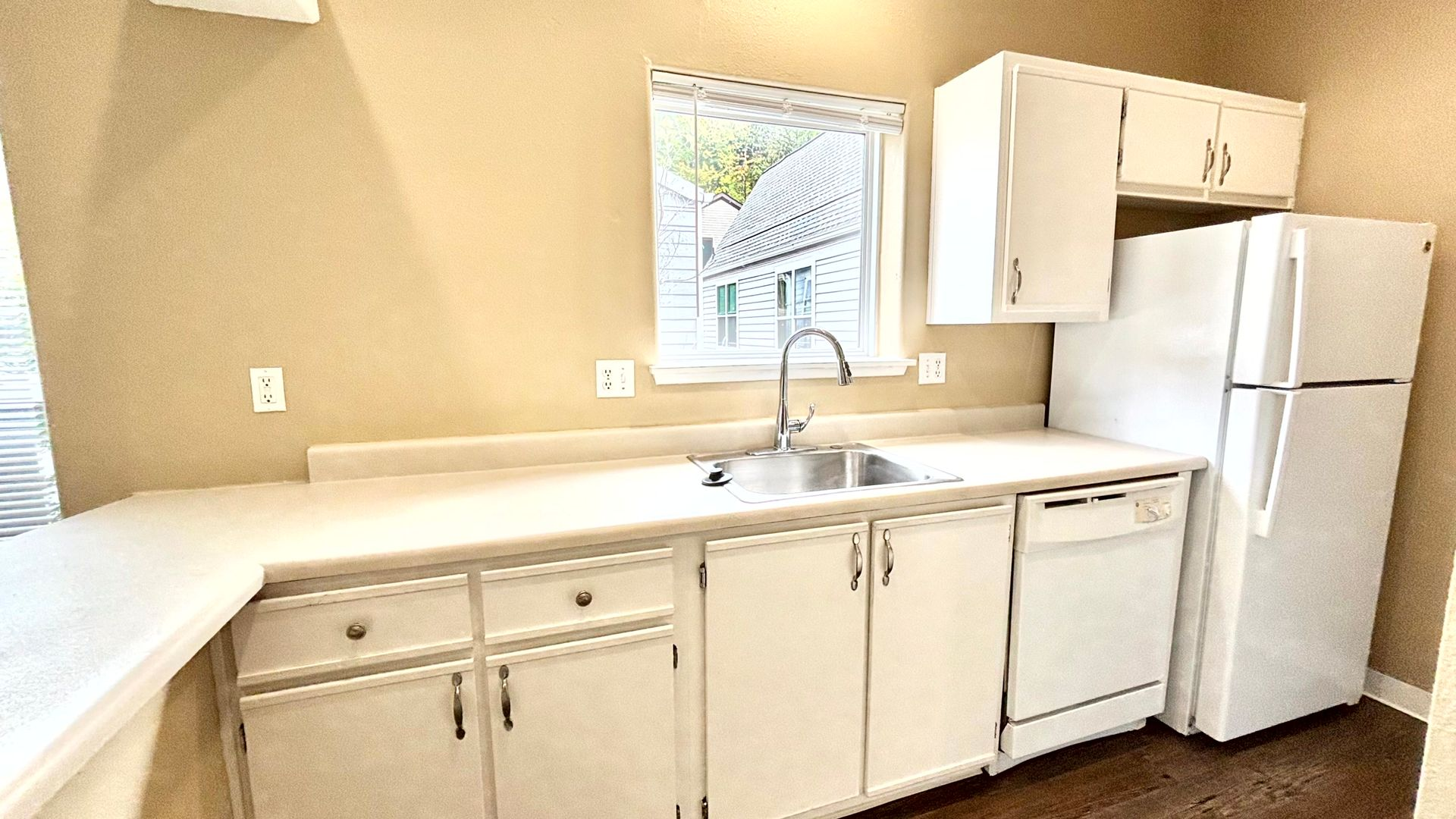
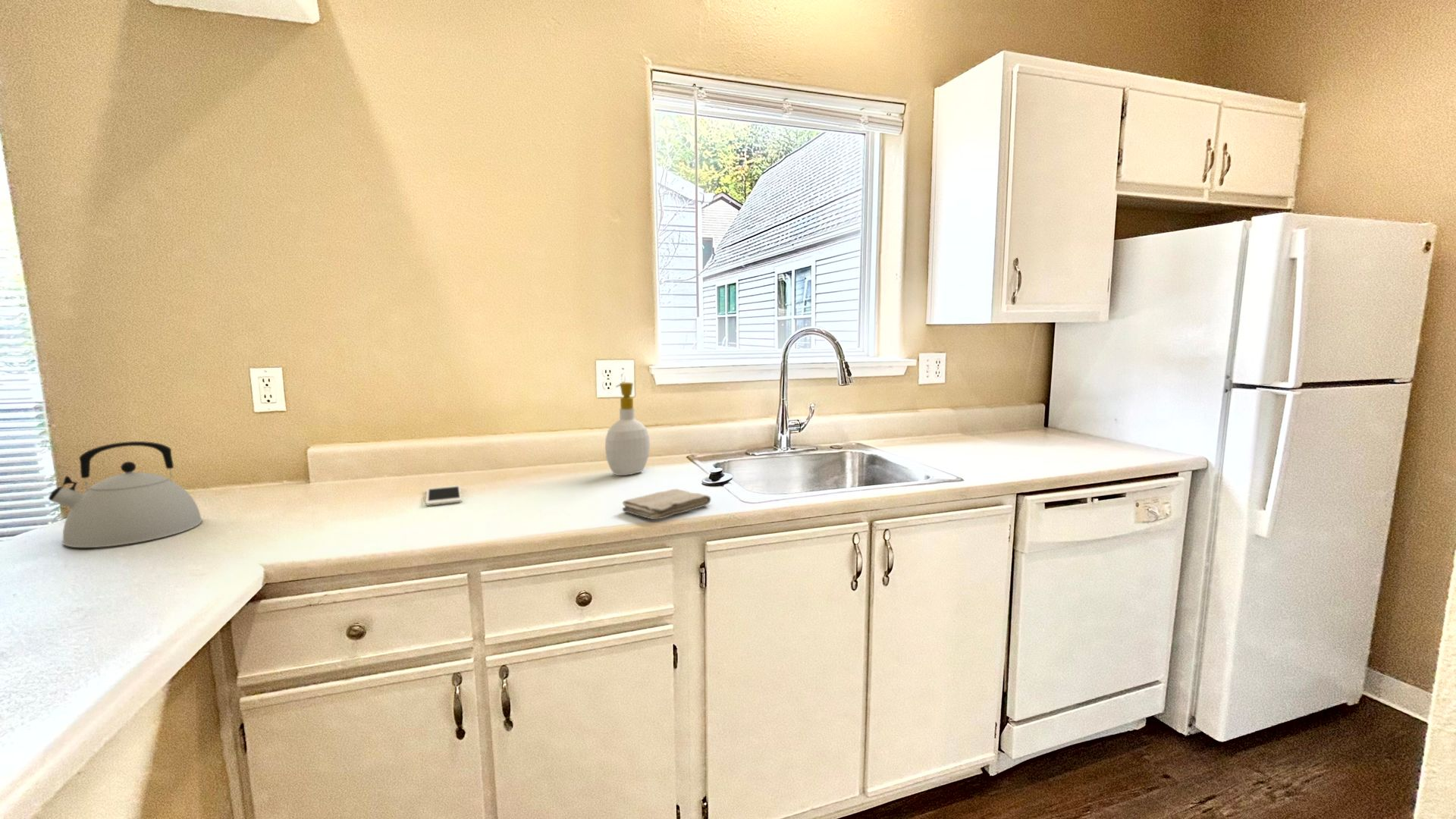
+ cell phone (444, 494)
+ kettle (127, 487)
+ soap bottle (626, 428)
+ washcloth (666, 502)
